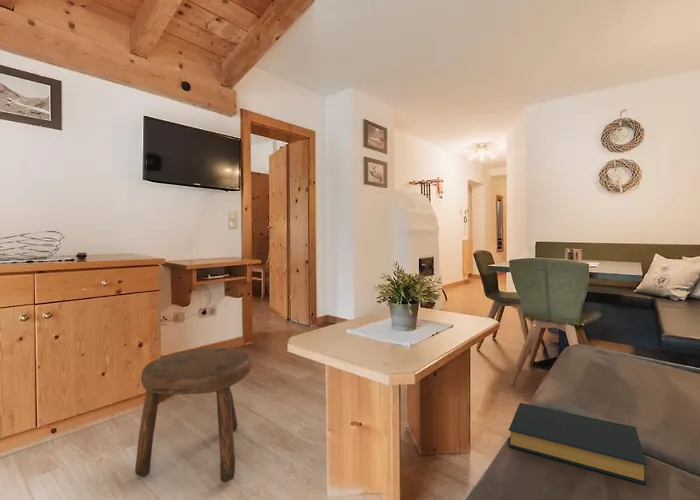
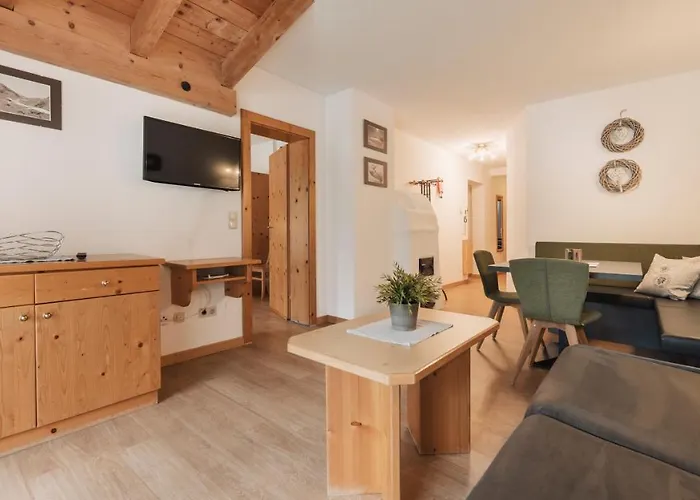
- stool (217, 407)
- hardback book (572, 436)
